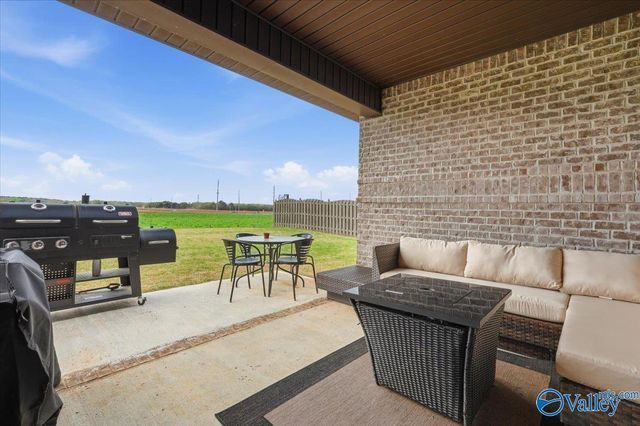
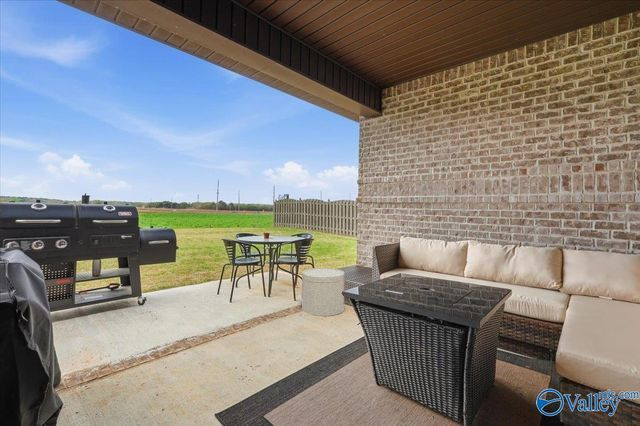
+ side table (323, 290)
